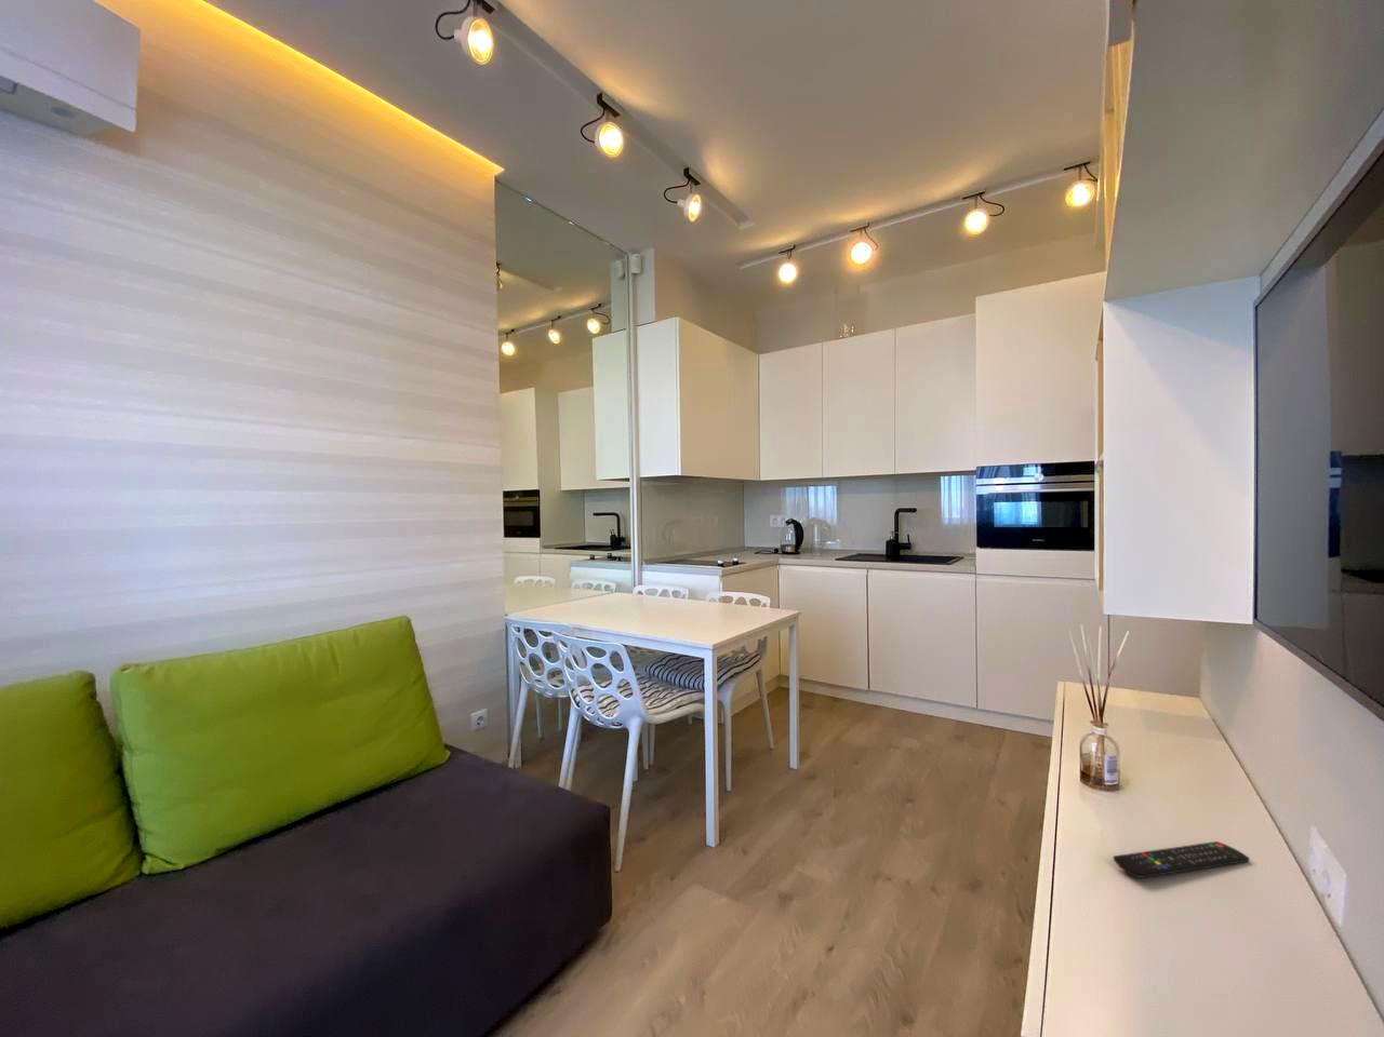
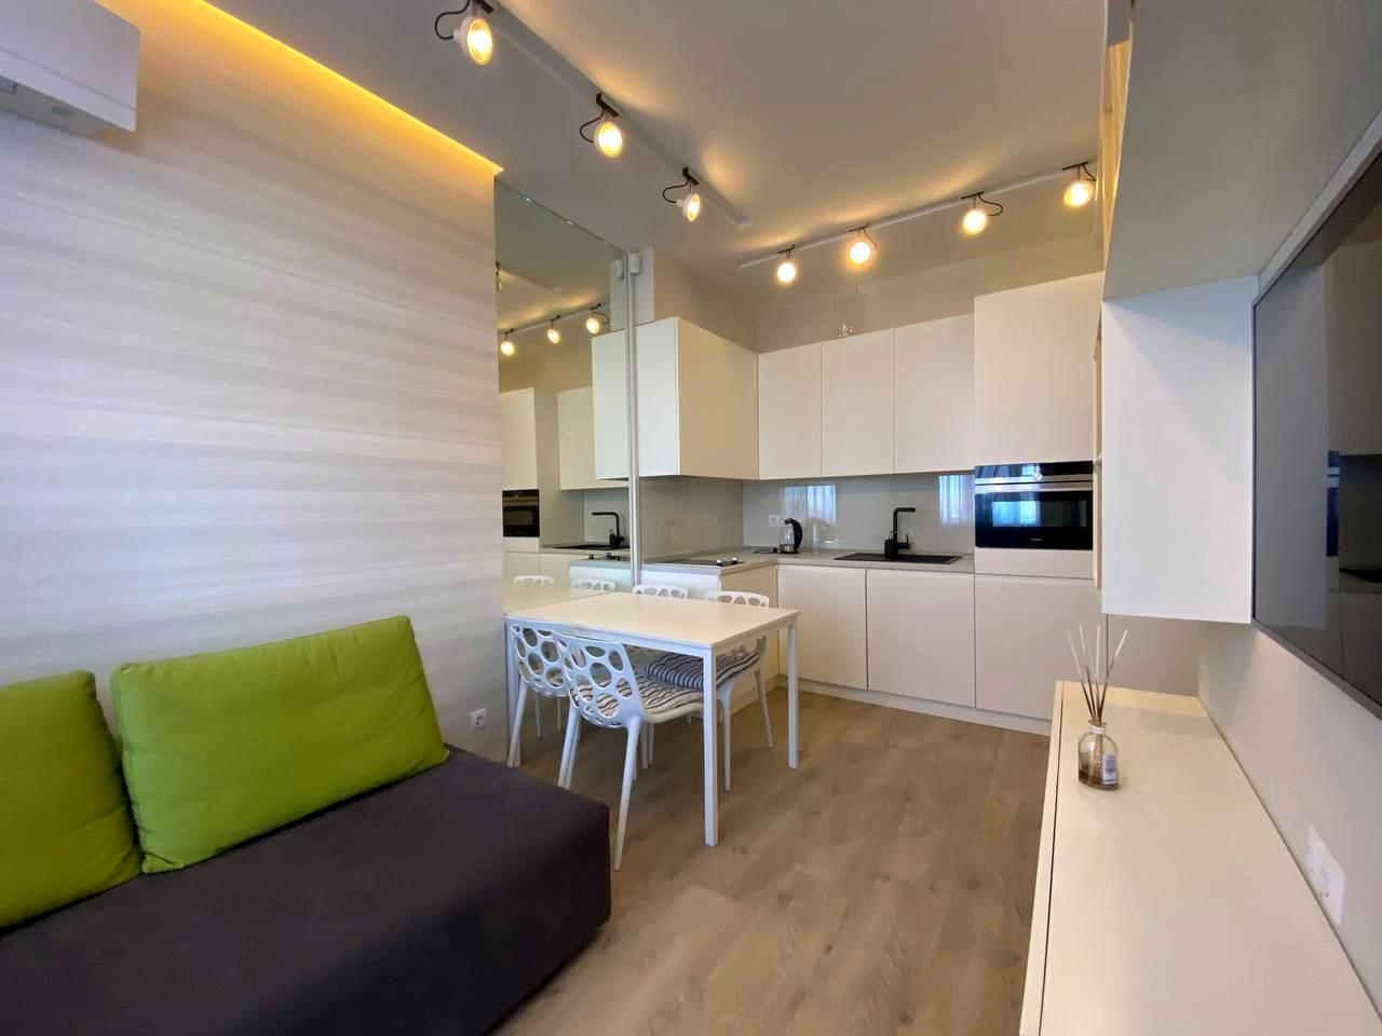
- remote control (1181, 859)
